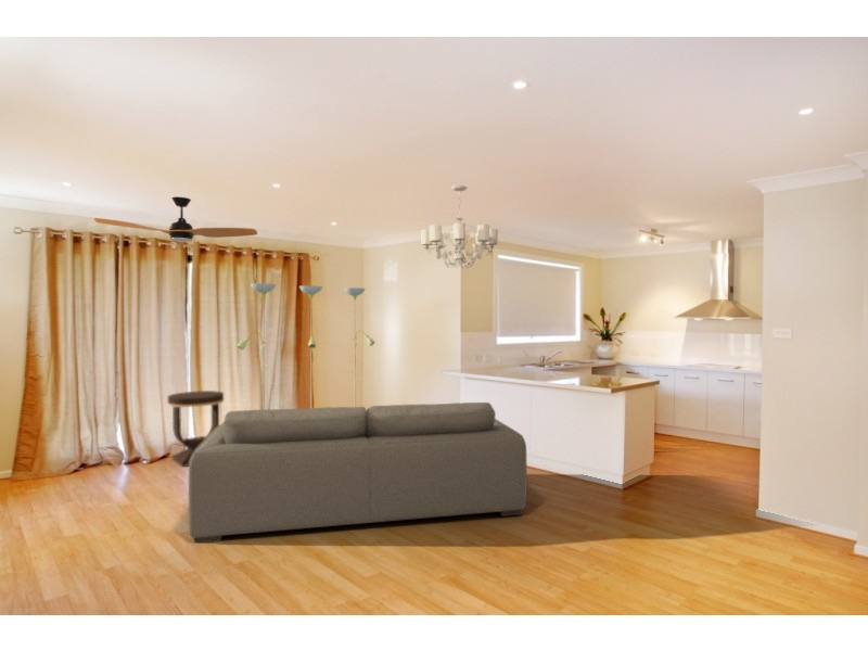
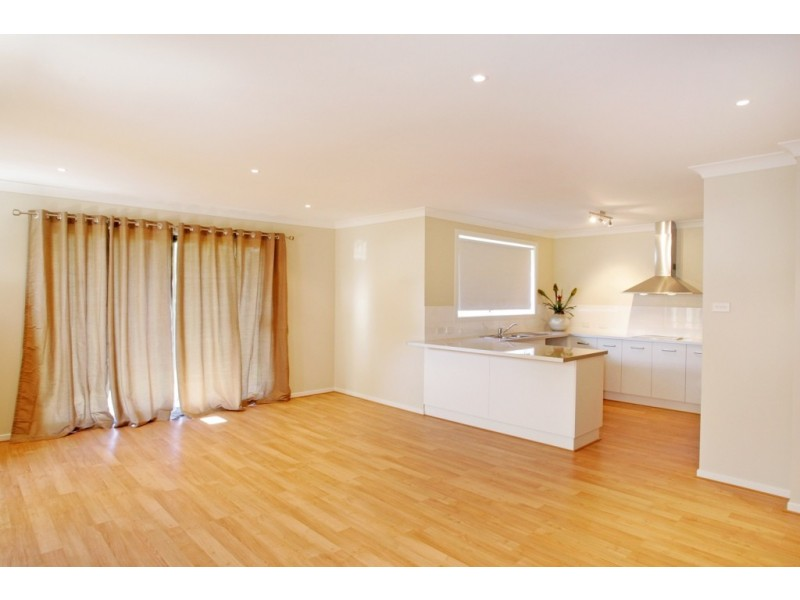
- side table (200, 436)
- chandelier (459, 227)
- electric fan (180, 222)
- sofa (363, 450)
- floor lamp (310, 362)
